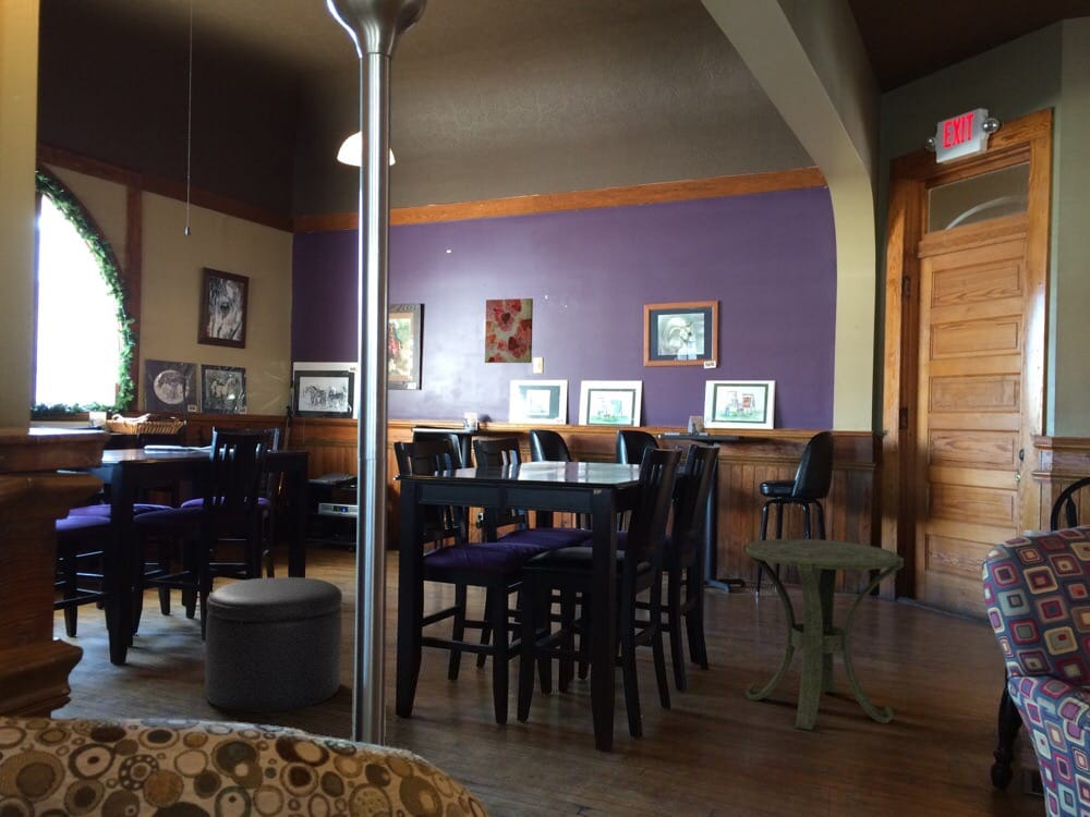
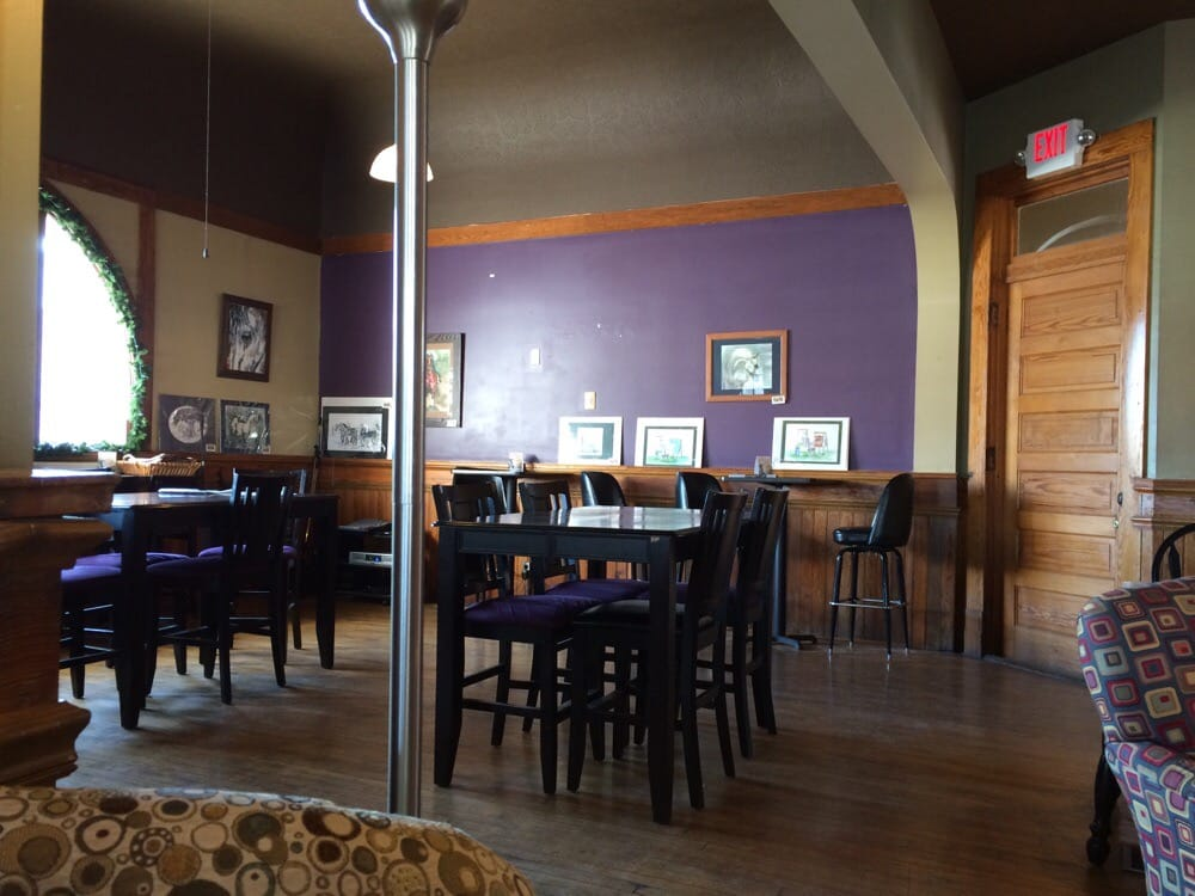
- ottoman (275, 638)
- wall art (508, 330)
- side table (819, 629)
